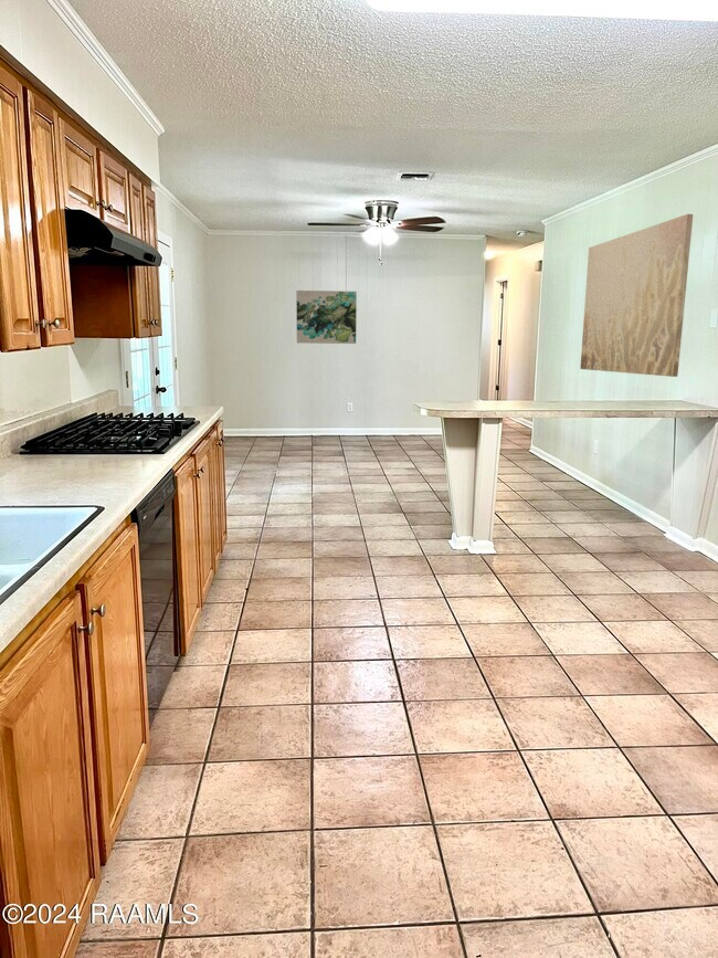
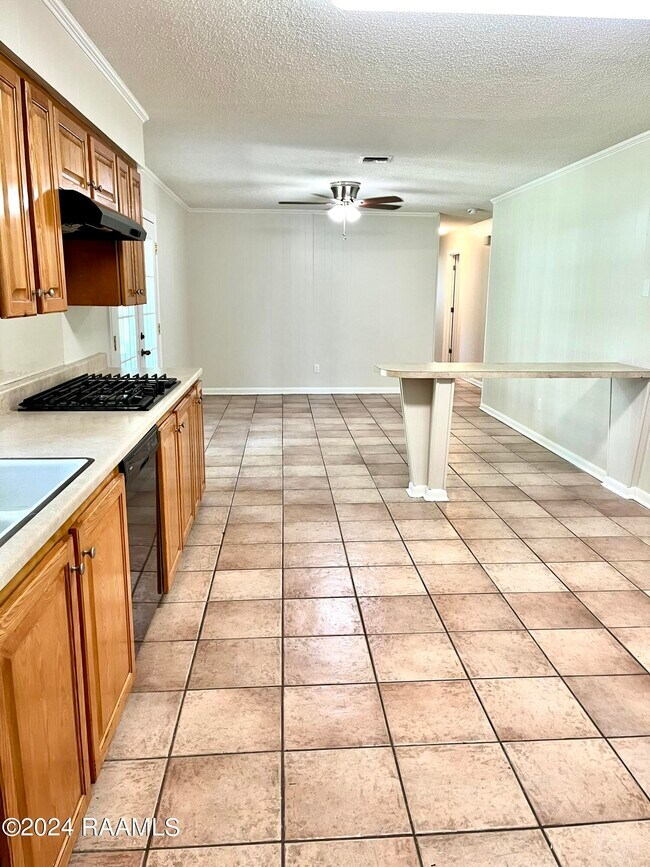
- wall art (326, 317)
- wall art (627, 304)
